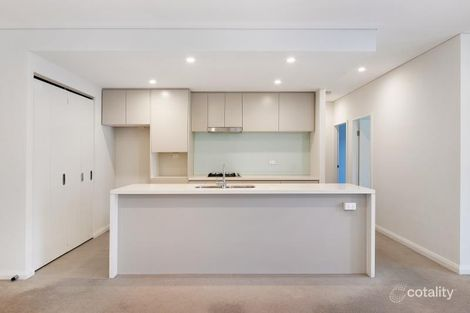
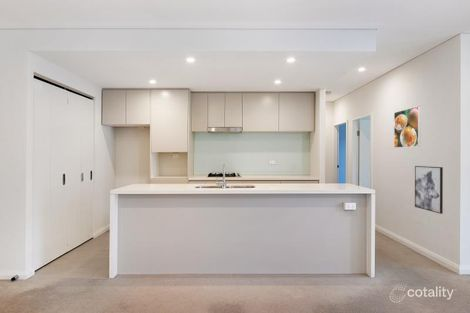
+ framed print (406, 128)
+ wall art (427, 188)
